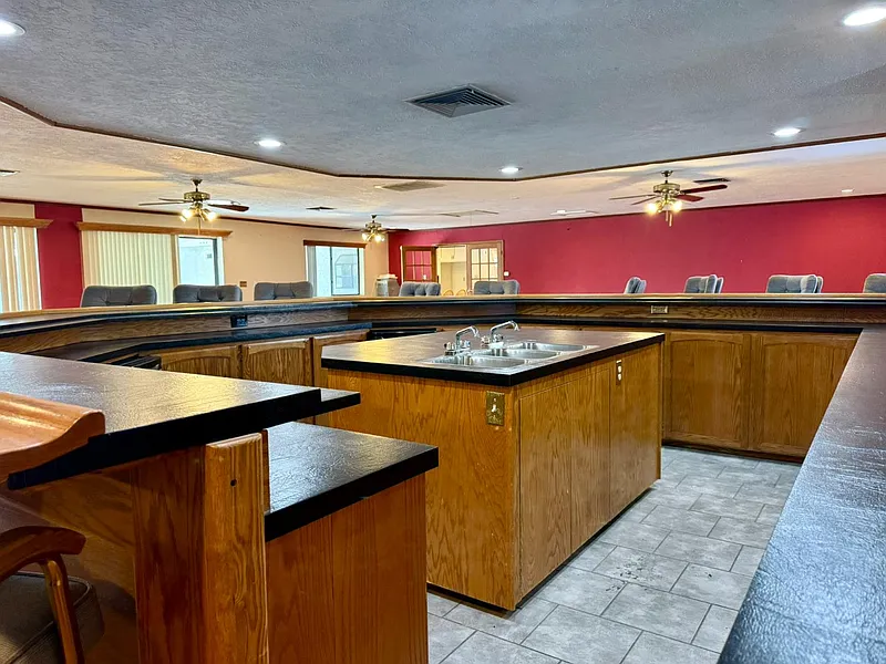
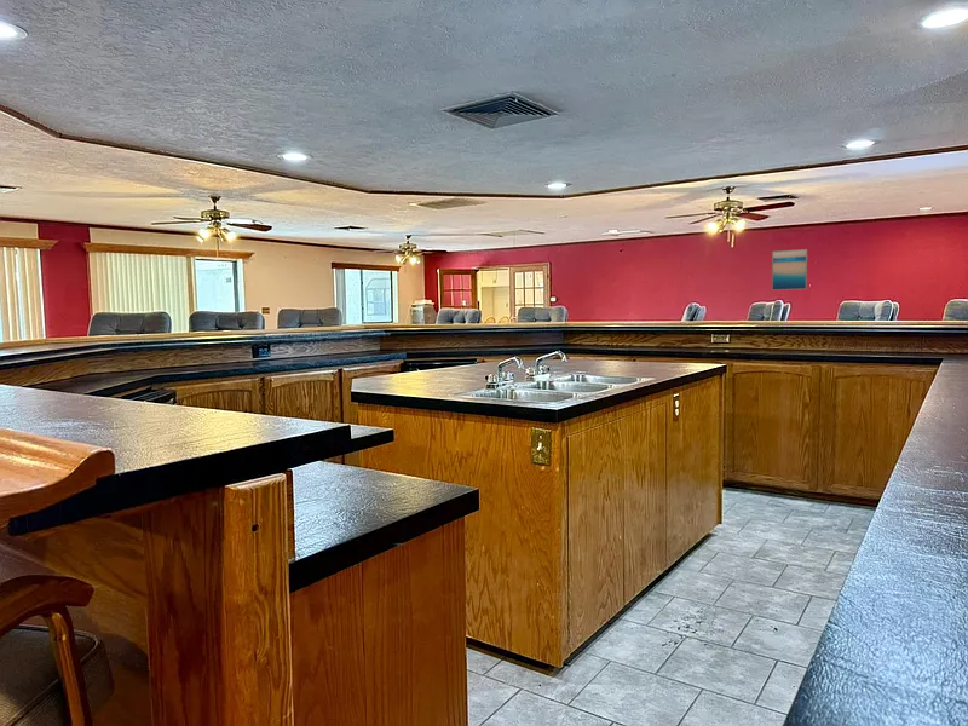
+ wall art (789, 270)
